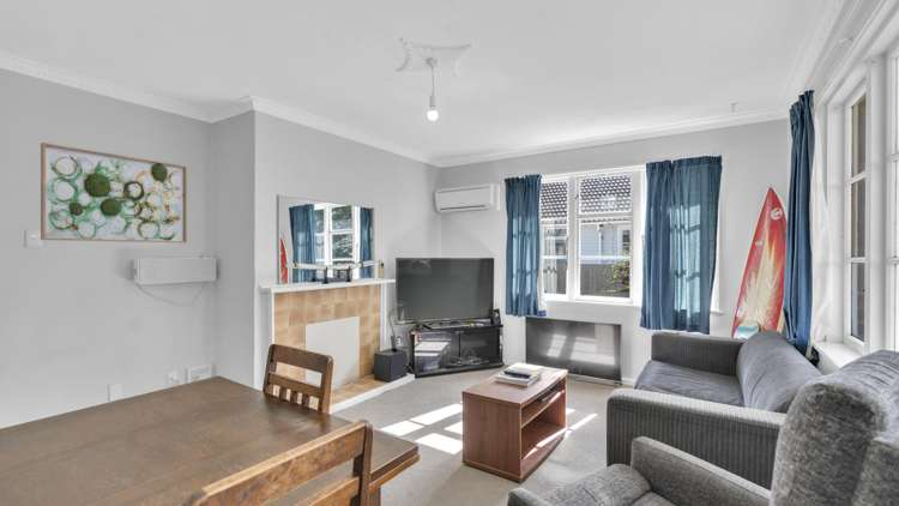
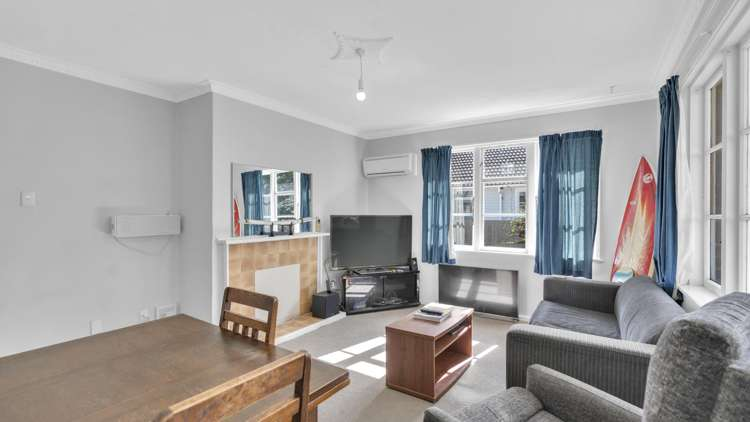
- wall art (122, 198)
